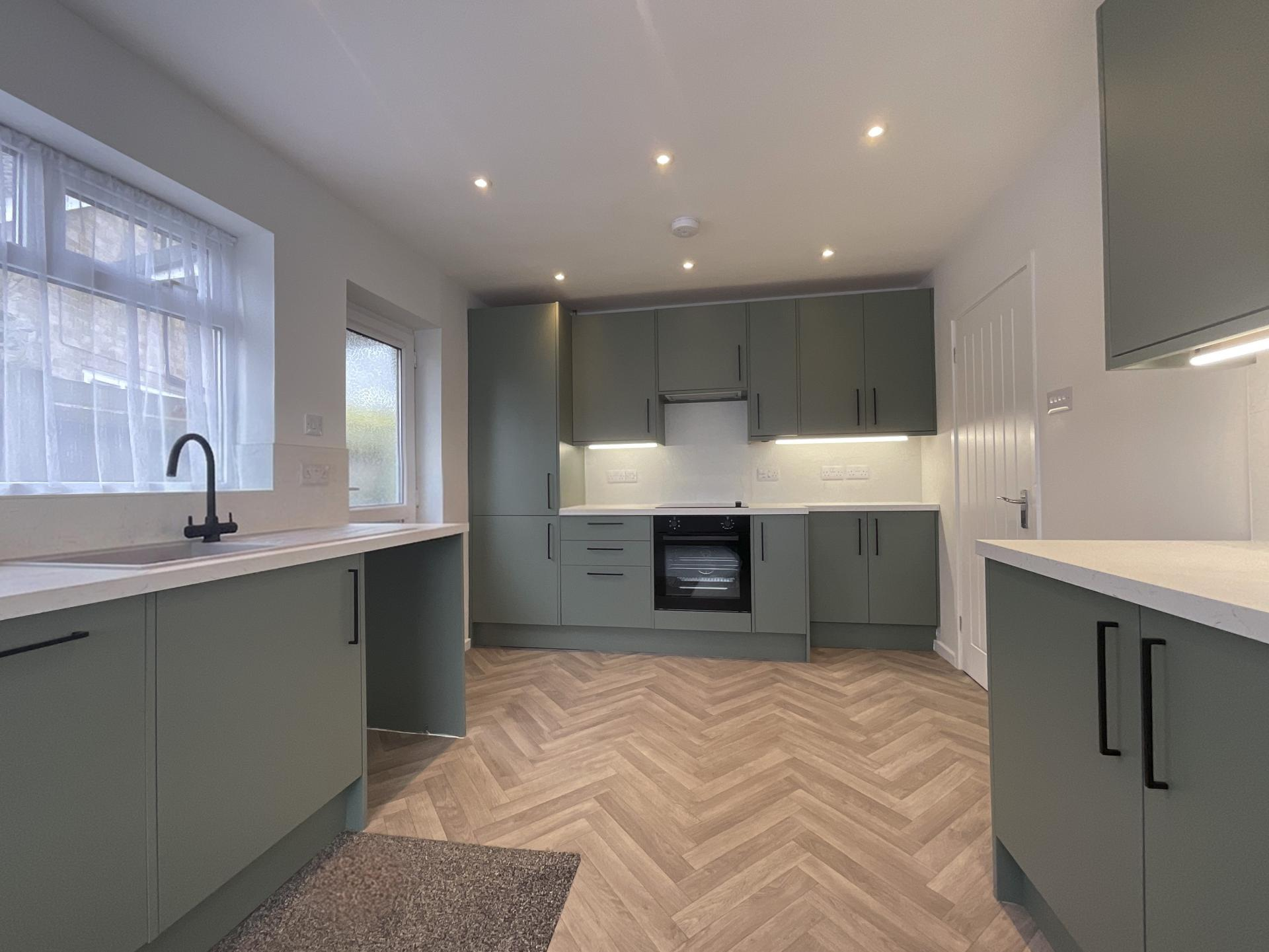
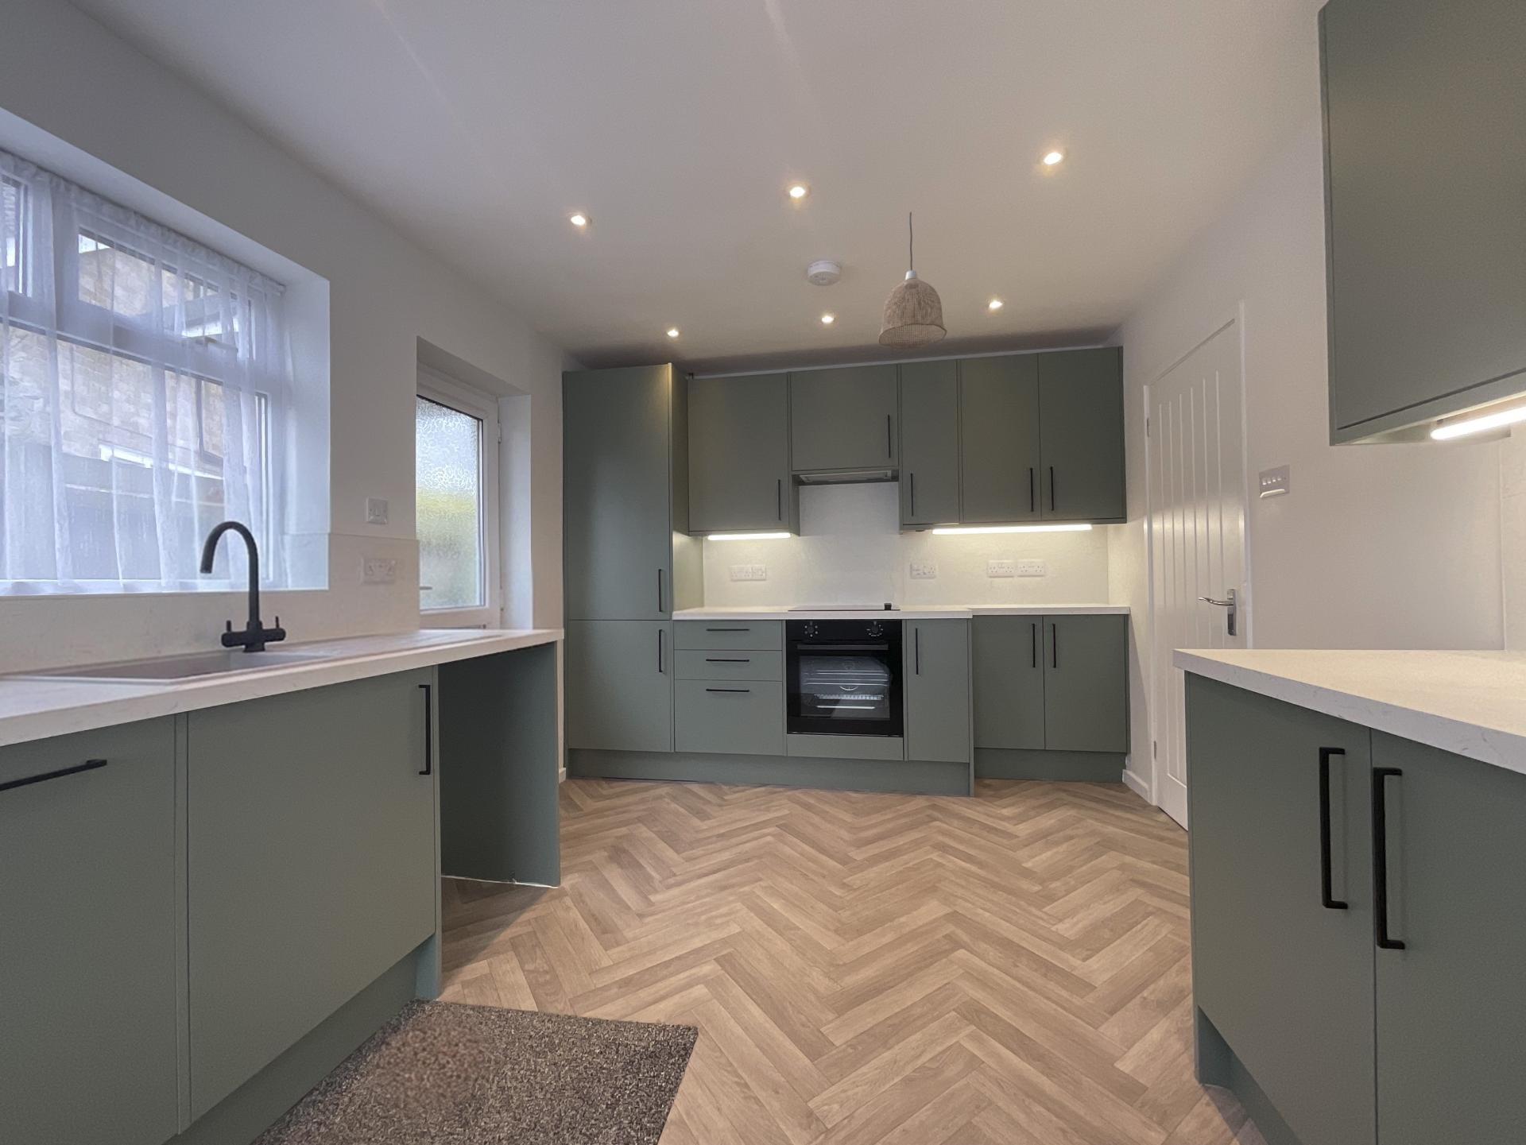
+ pendant lamp (910, 275)
